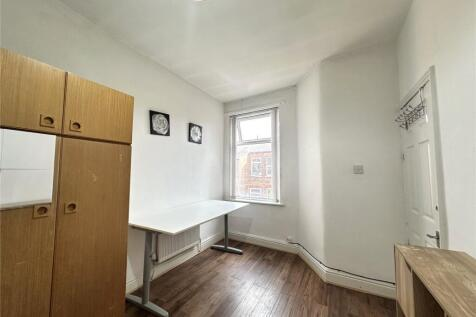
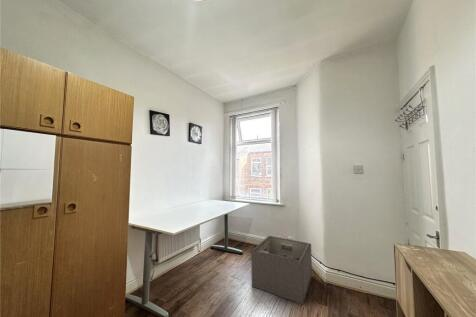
+ storage box (282, 263)
